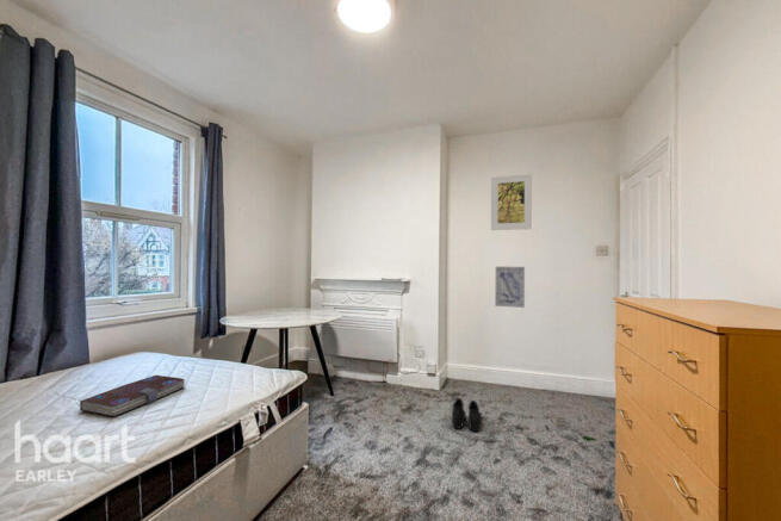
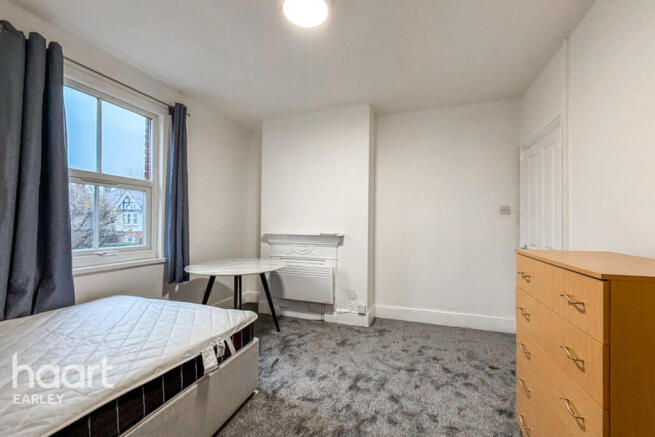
- boots (469, 410)
- wall art (509, 286)
- book (137, 392)
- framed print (510, 203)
